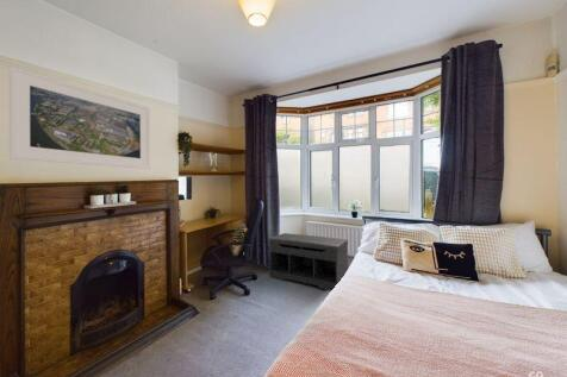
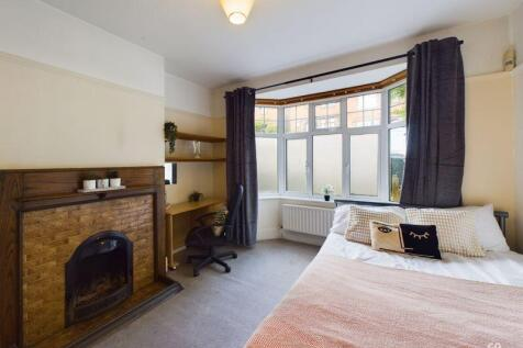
- bench (307, 258)
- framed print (93, 127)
